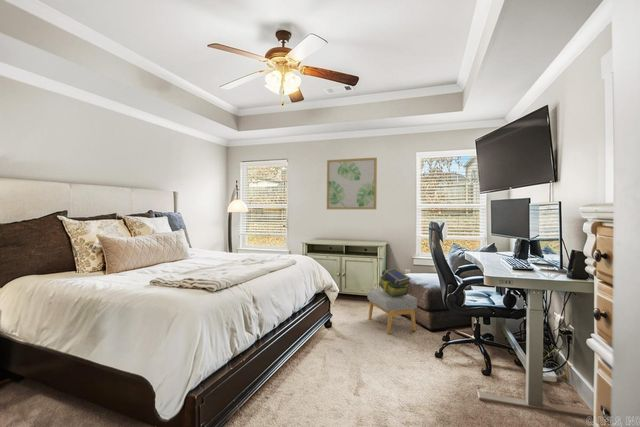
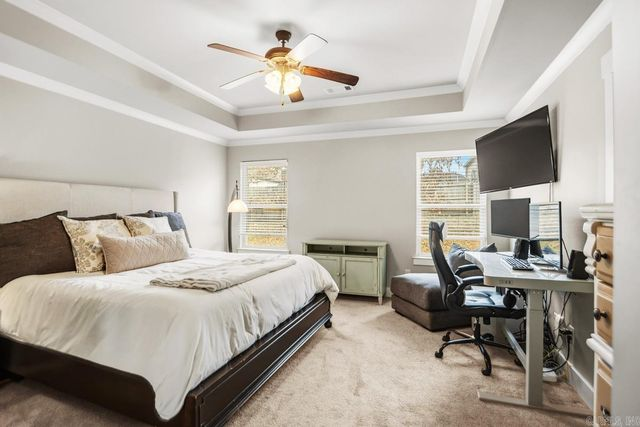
- wall art (351, 184)
- footstool (391, 308)
- stack of books (393, 284)
